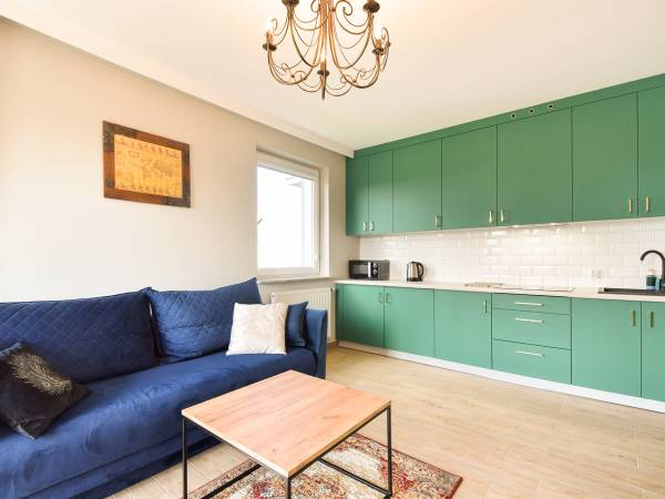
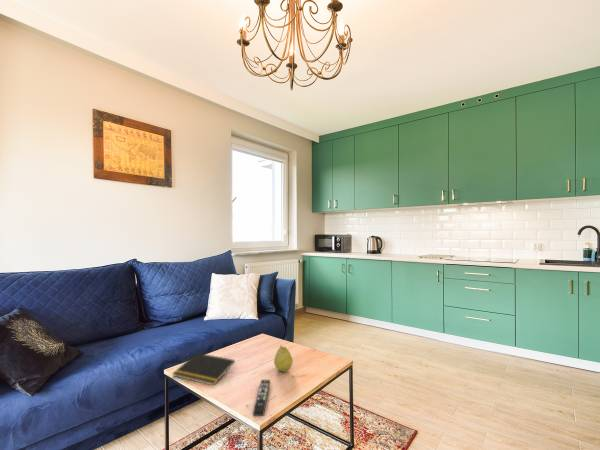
+ remote control (262, 395)
+ fruit (283, 357)
+ notepad (204, 367)
